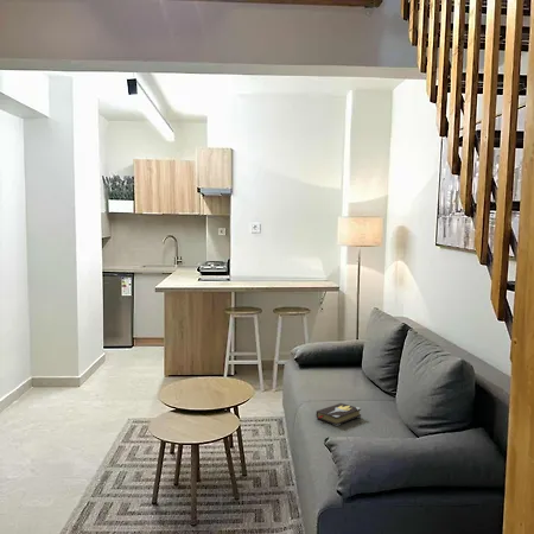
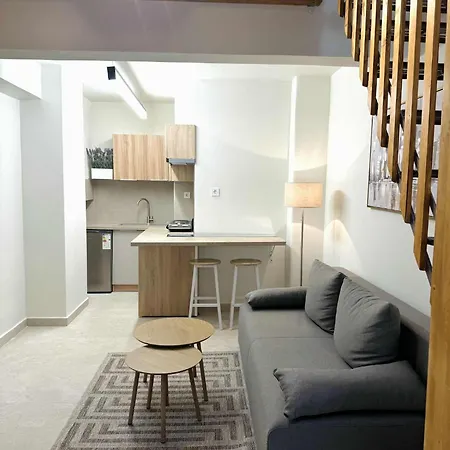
- hardback book (338, 412)
